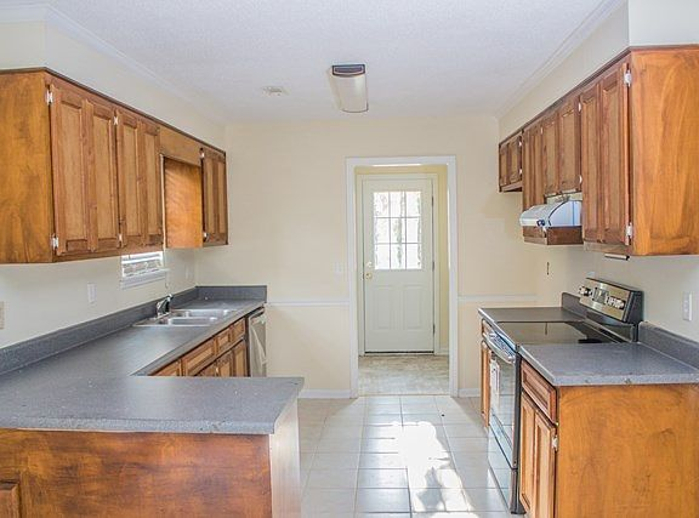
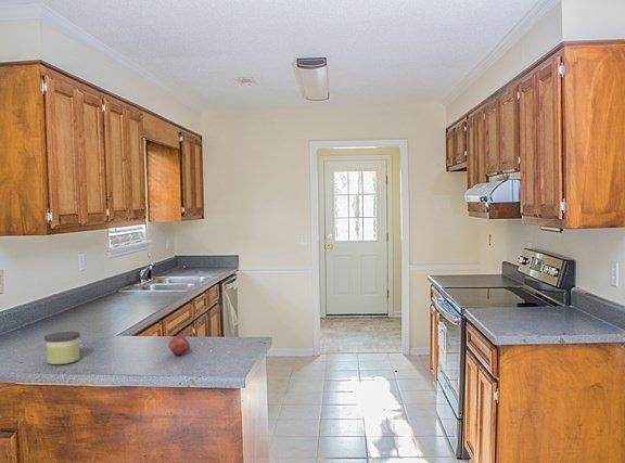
+ fruit (179, 345)
+ candle (63, 348)
